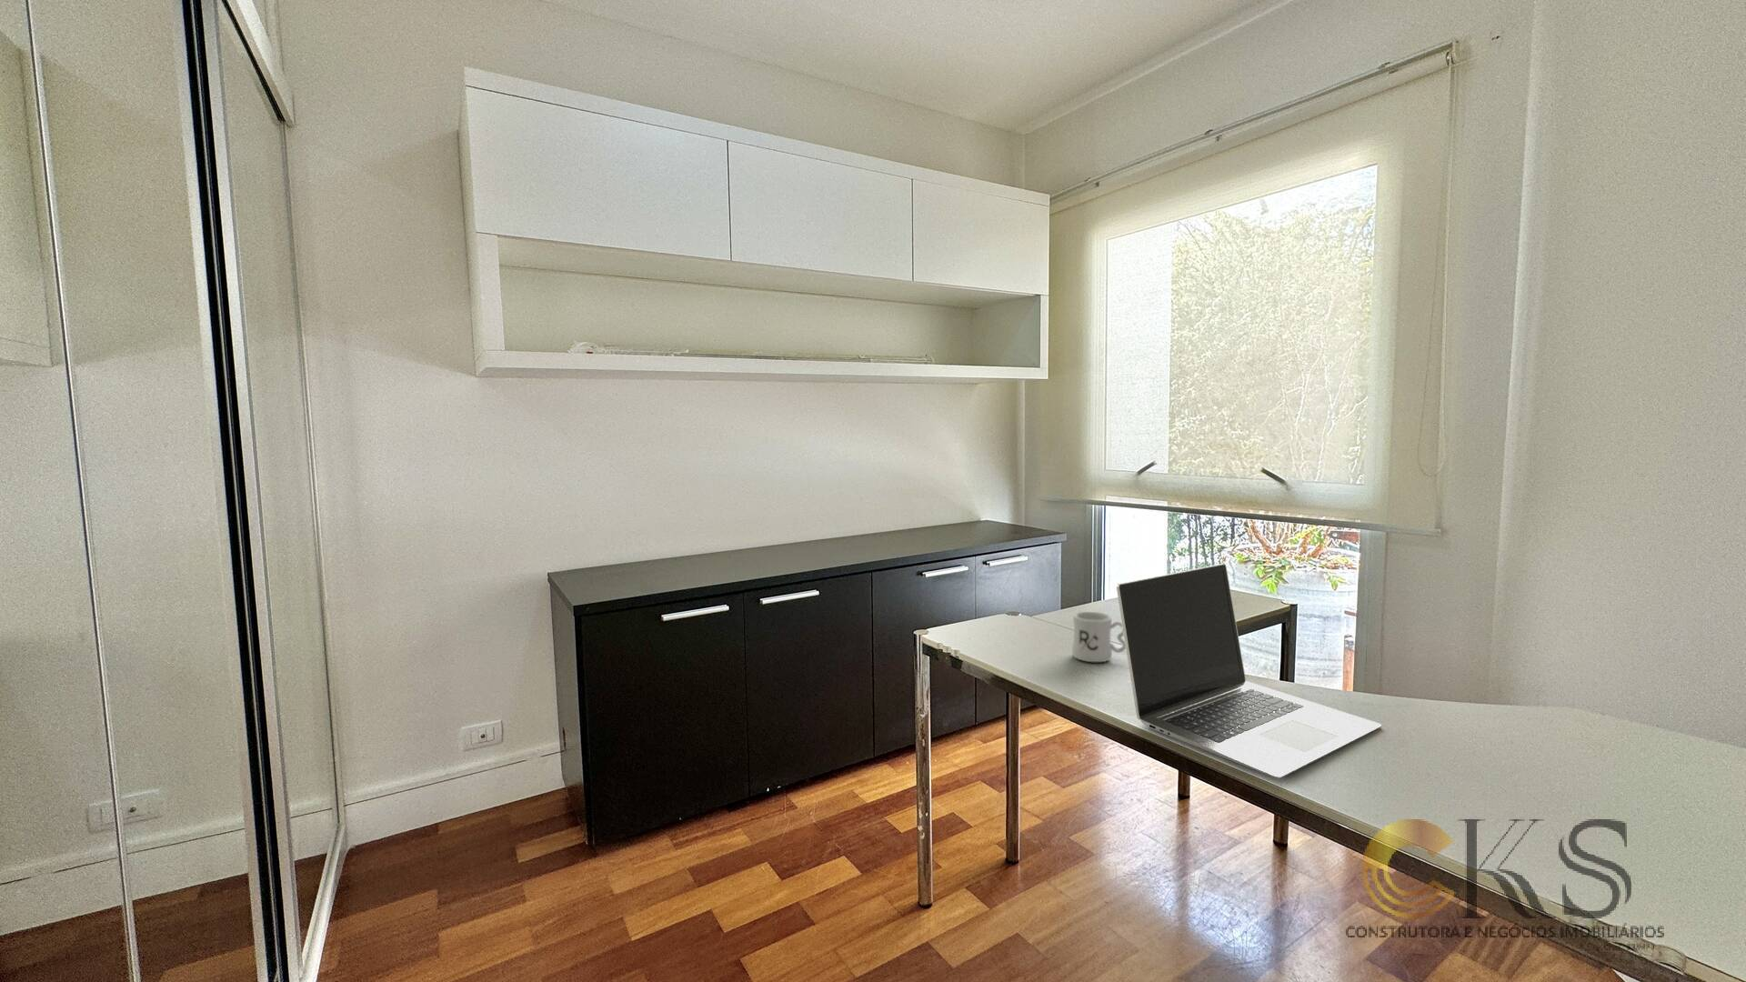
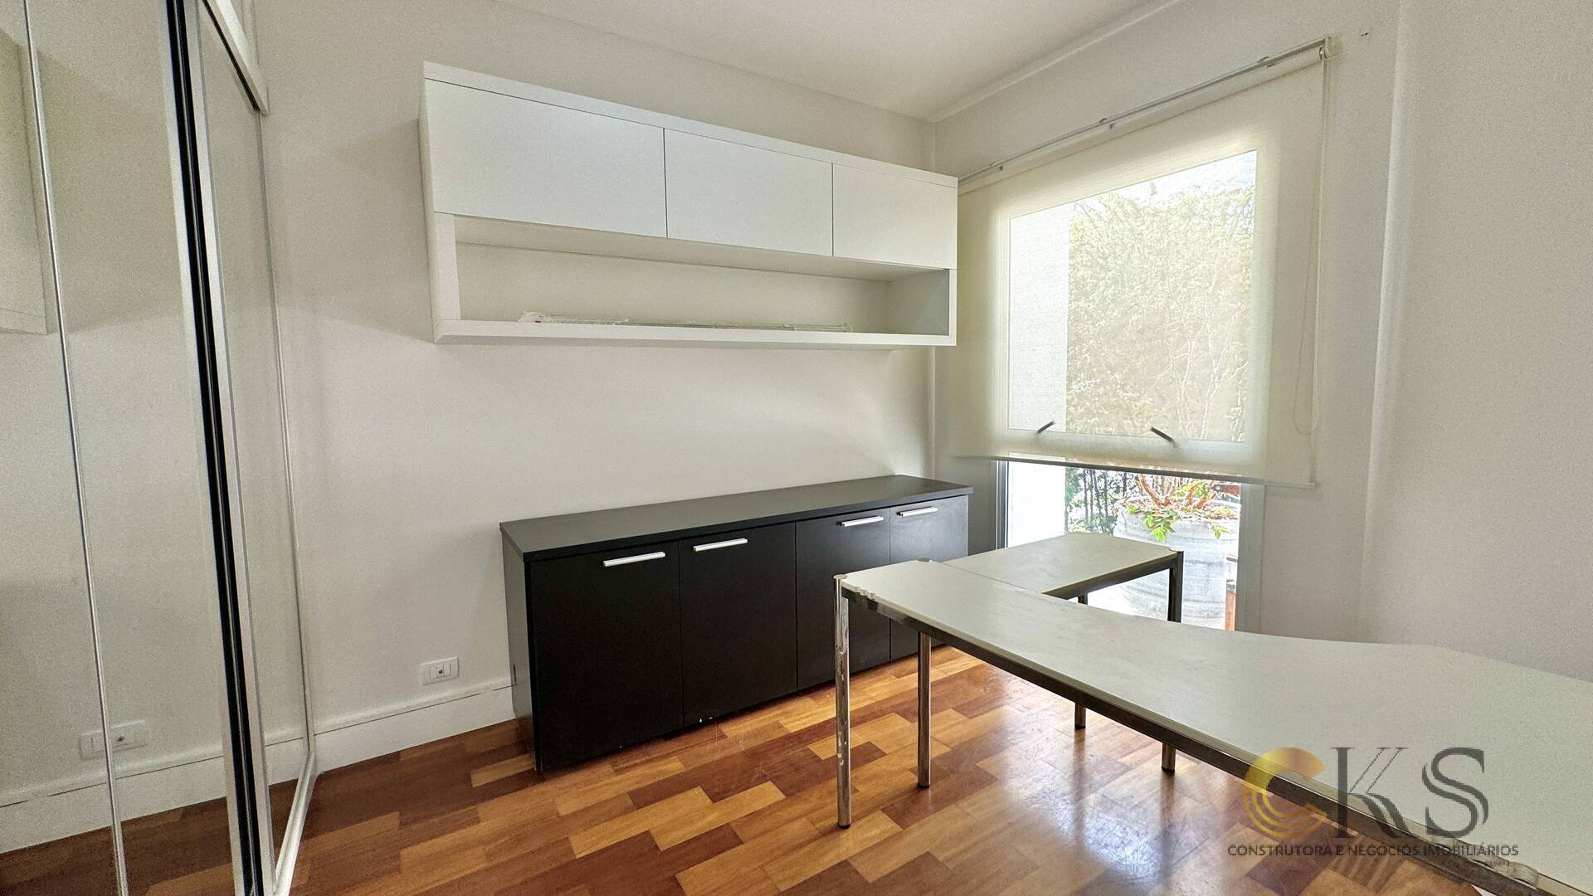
- laptop (1241, 657)
- mug (1098, 637)
